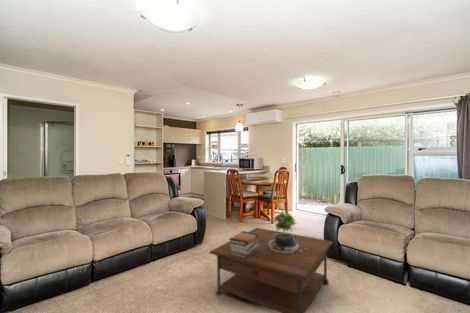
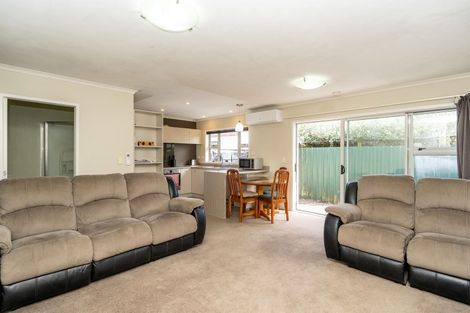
- coffee table (274, 266)
- potted plant (286, 229)
- book stack (244, 243)
